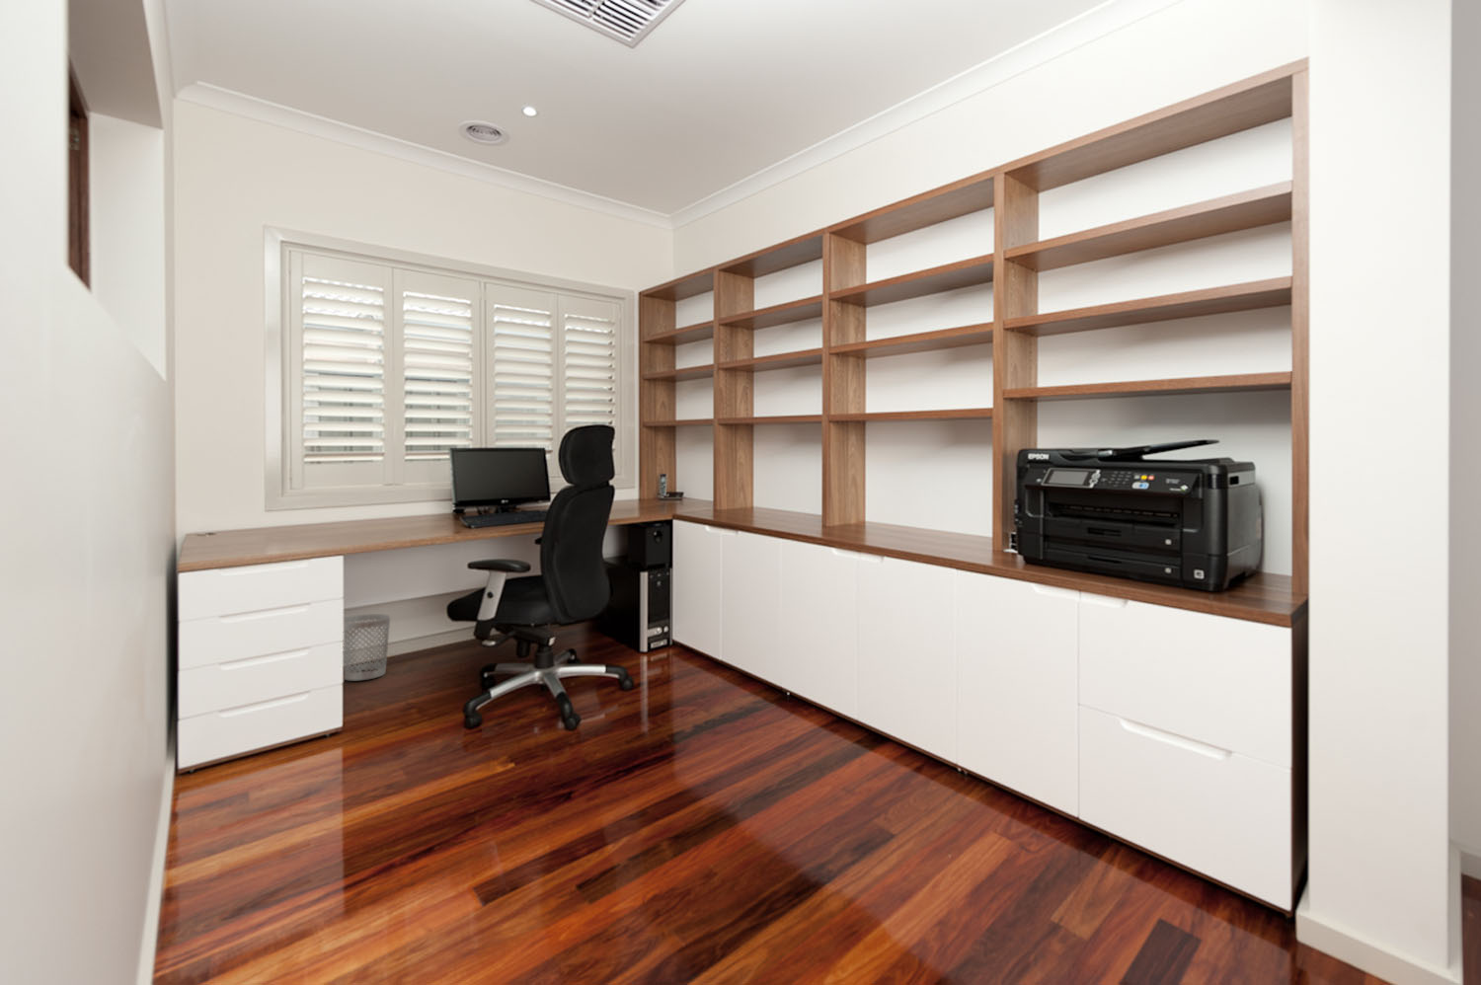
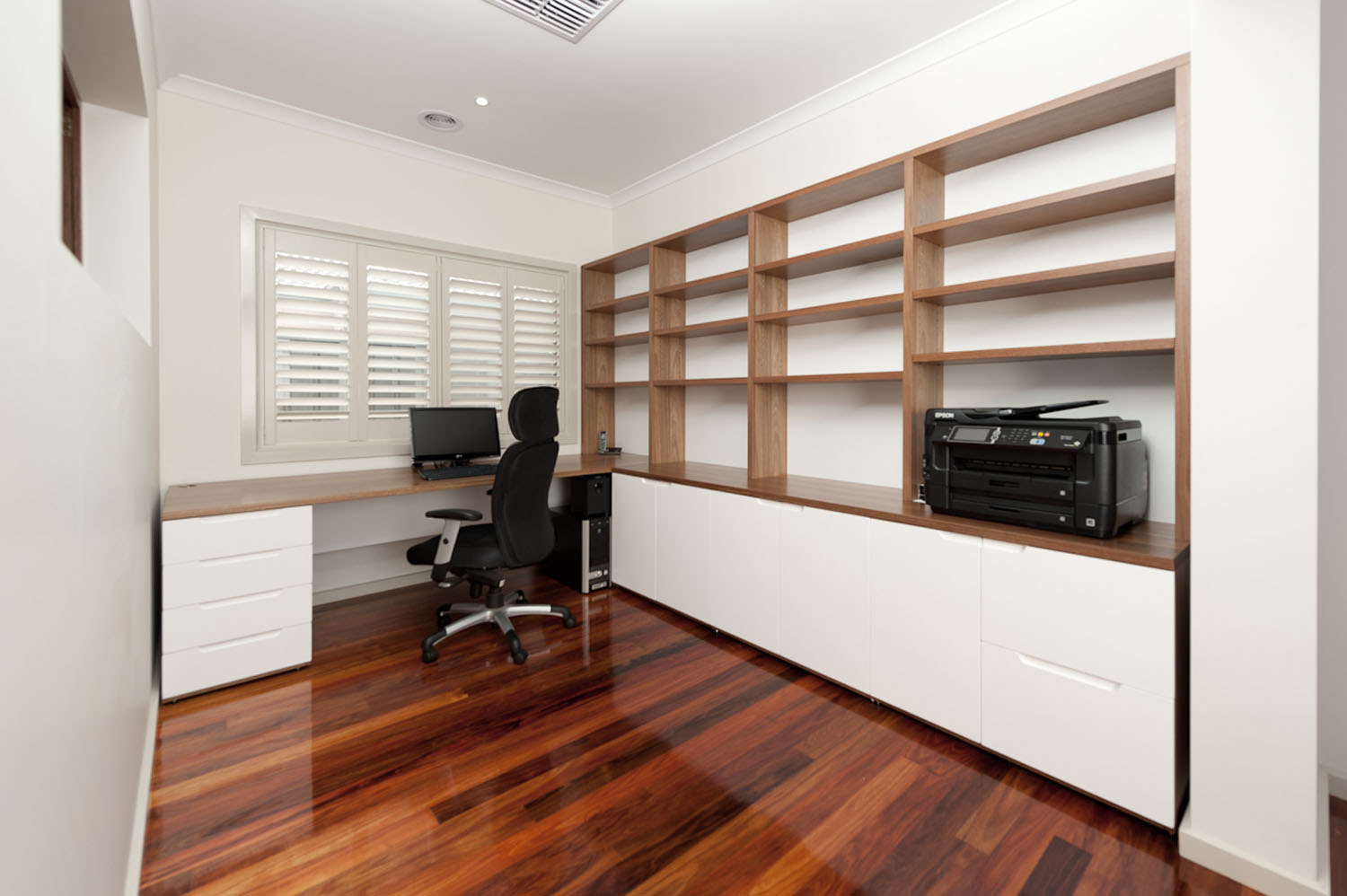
- wastebasket (364, 646)
